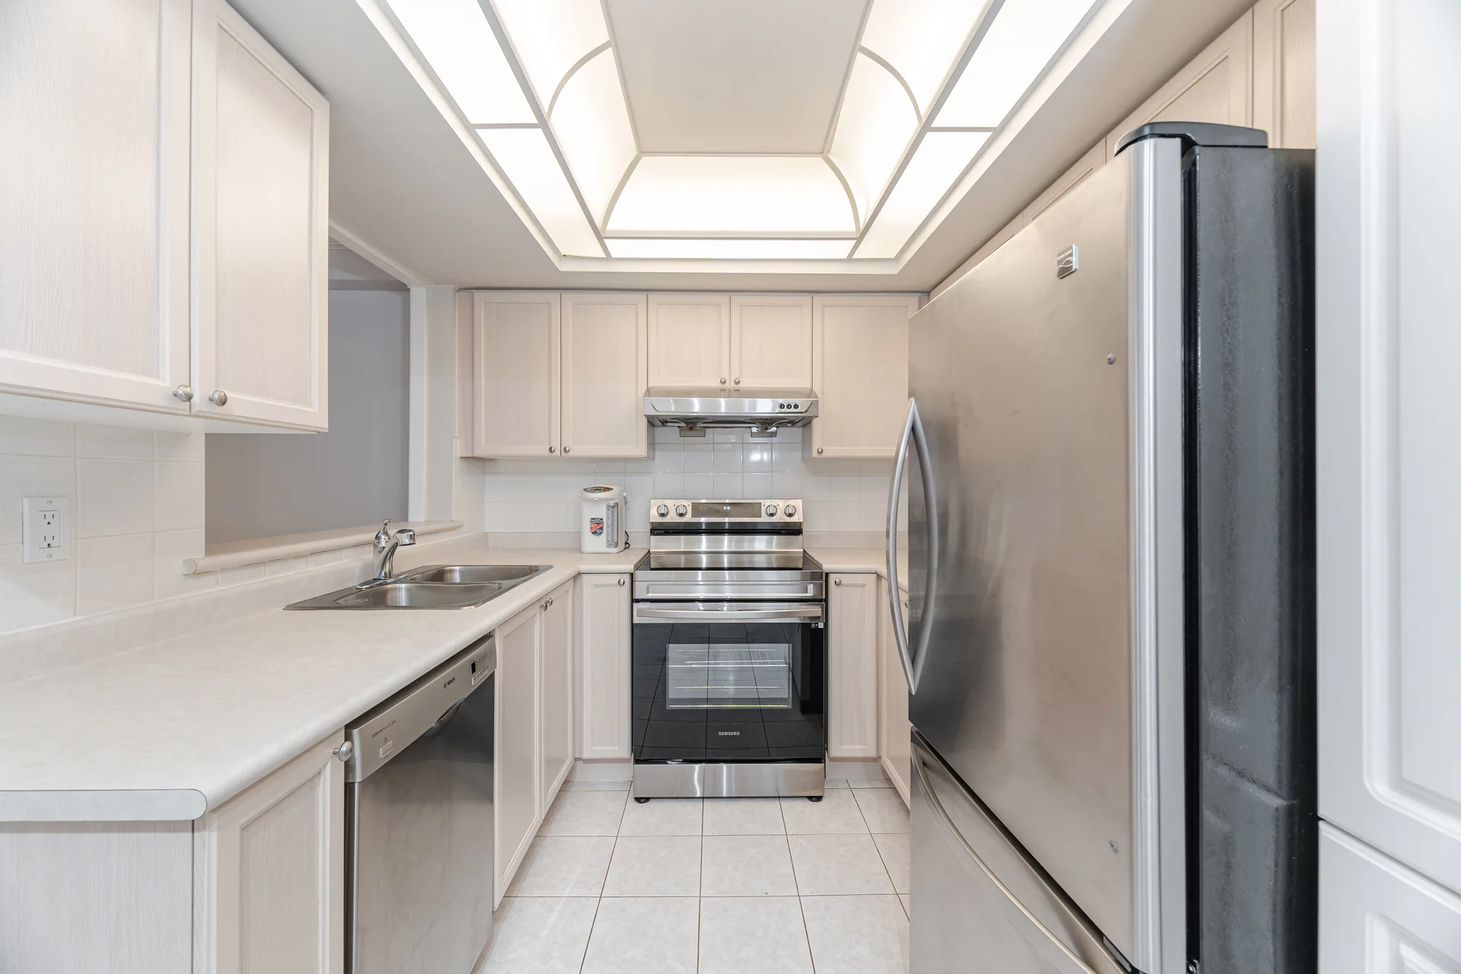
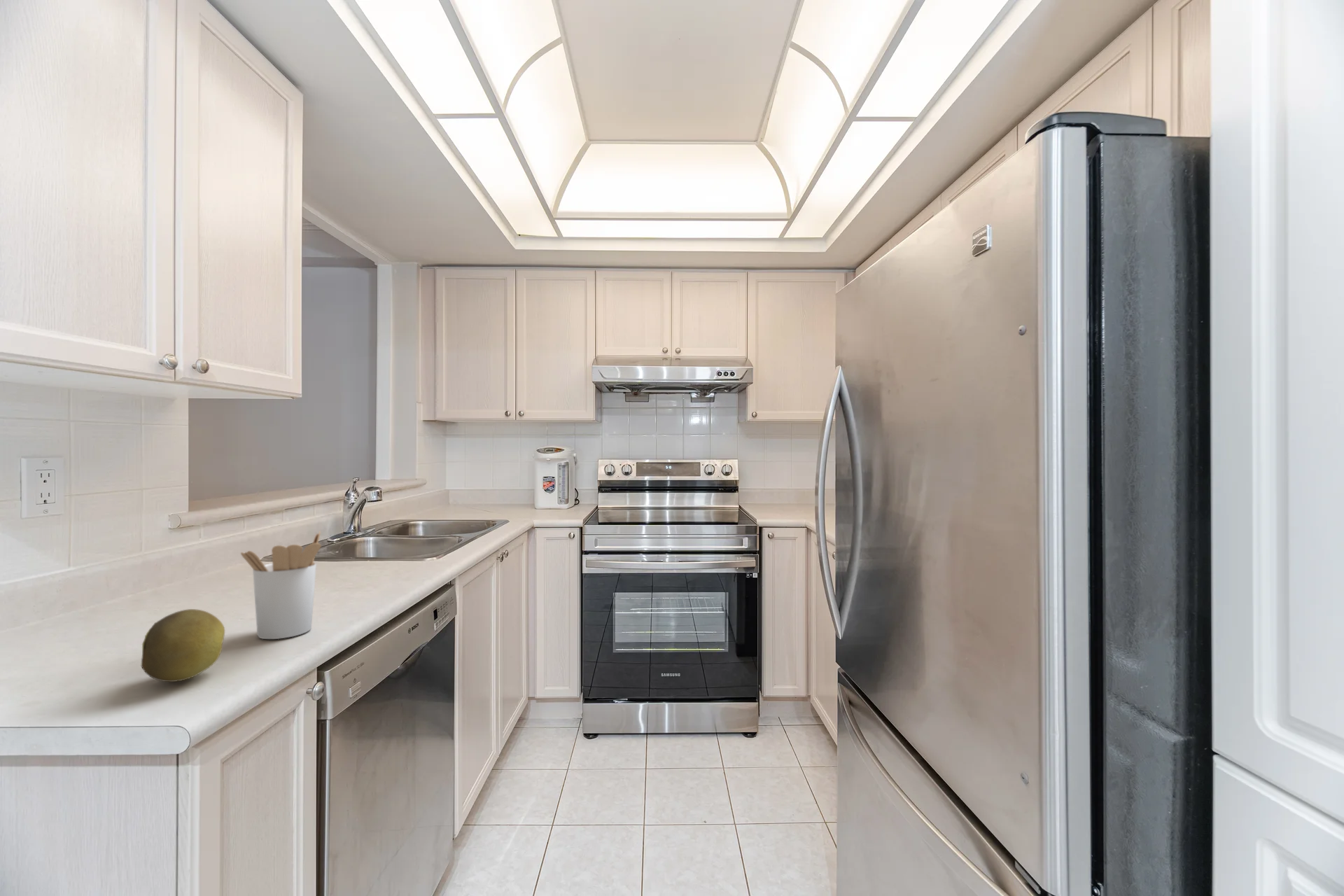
+ fruit (183, 645)
+ utensil holder (289, 584)
